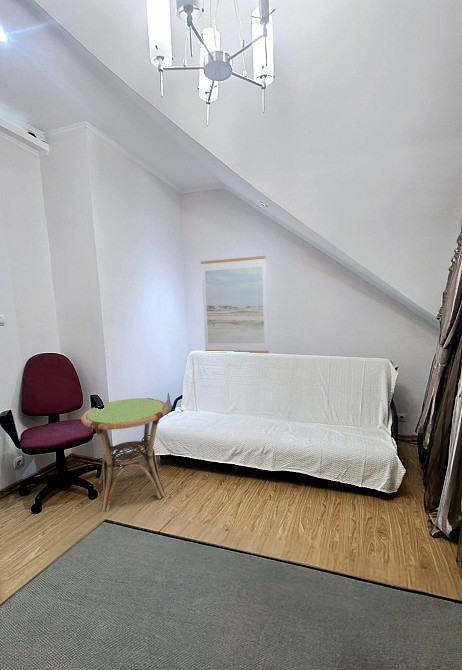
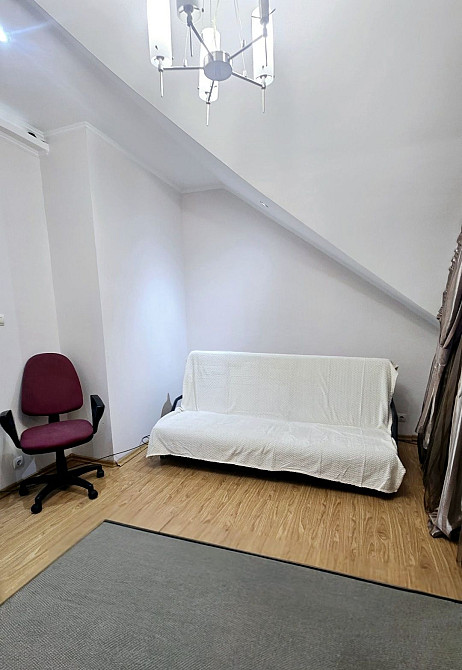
- side table (129, 448)
- wall art (234, 306)
